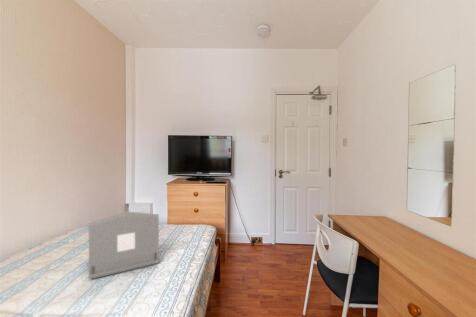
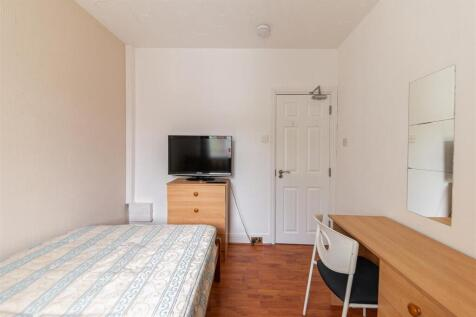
- laptop (123, 234)
